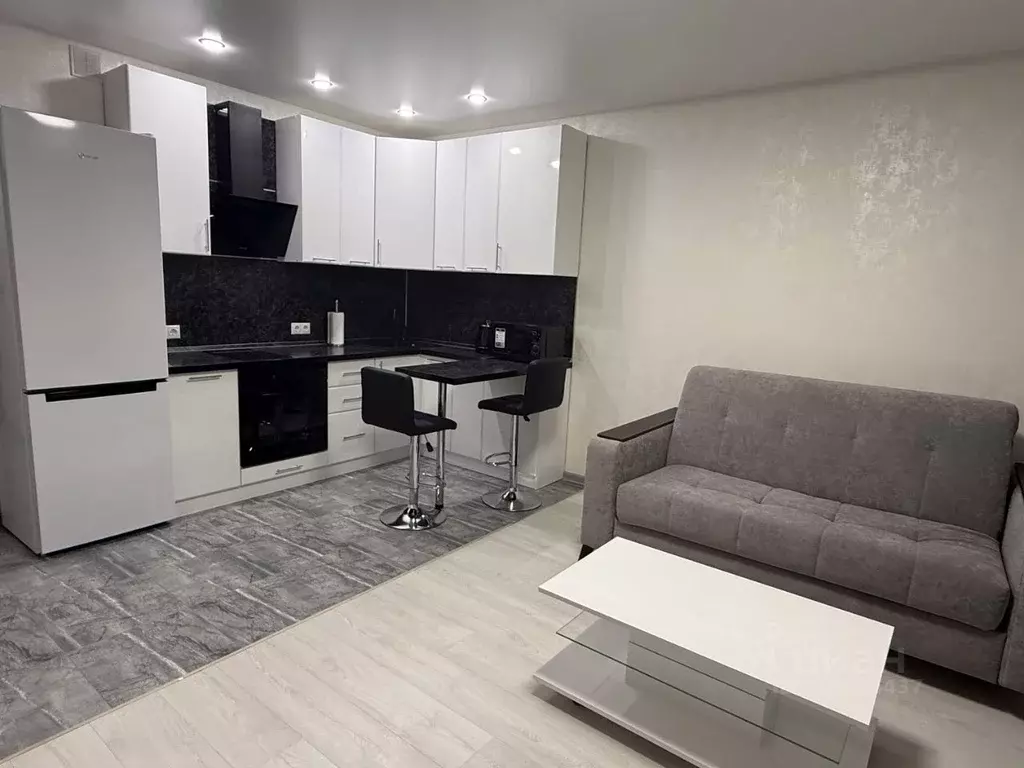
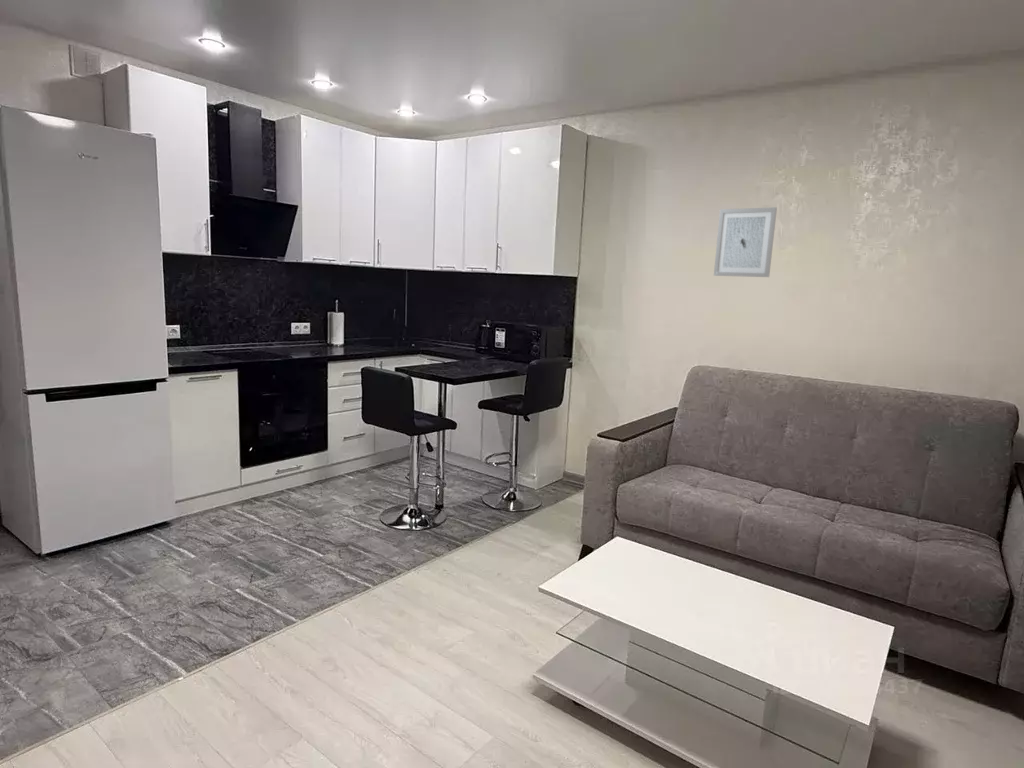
+ wall art (744, 242)
